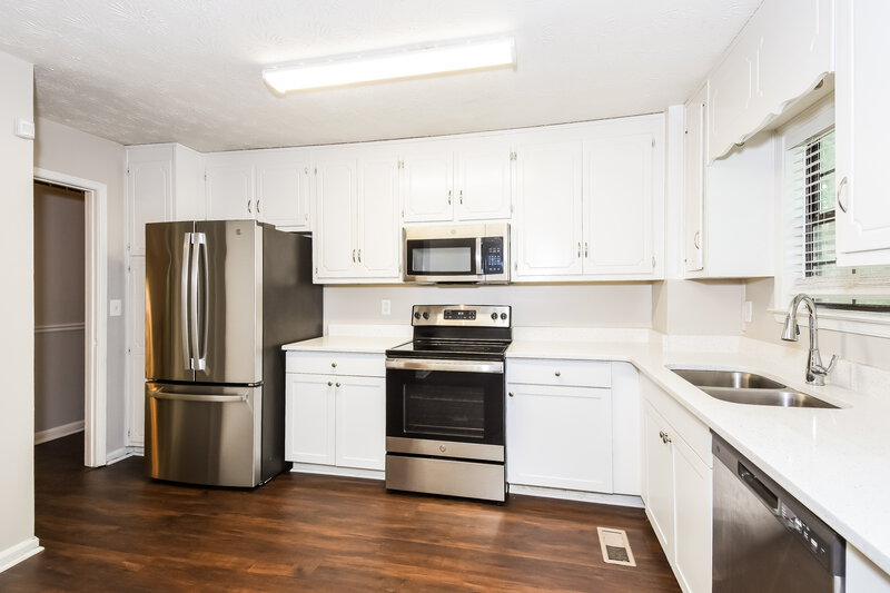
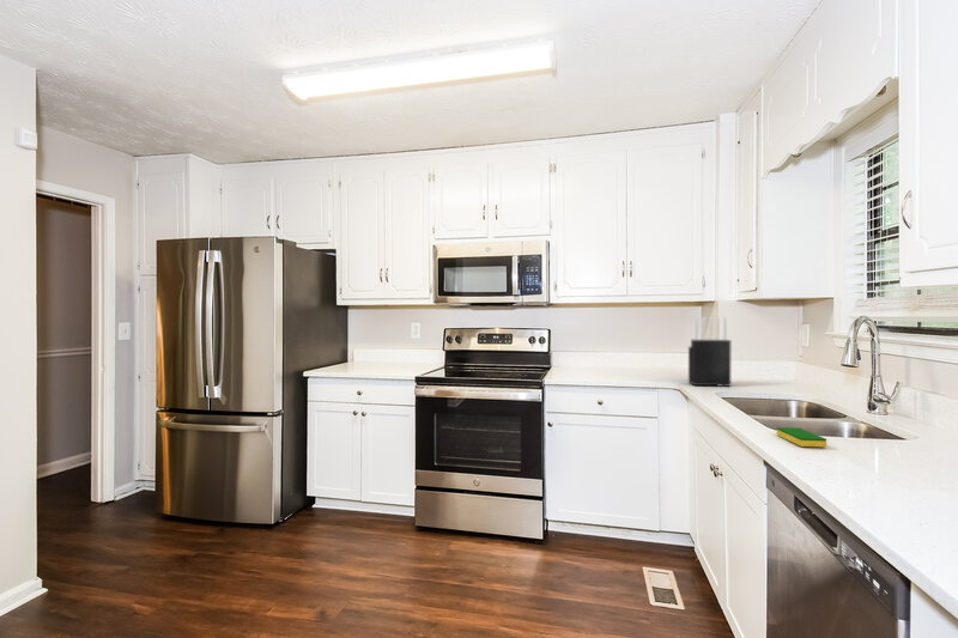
+ knife block (708, 350)
+ dish sponge (800, 436)
